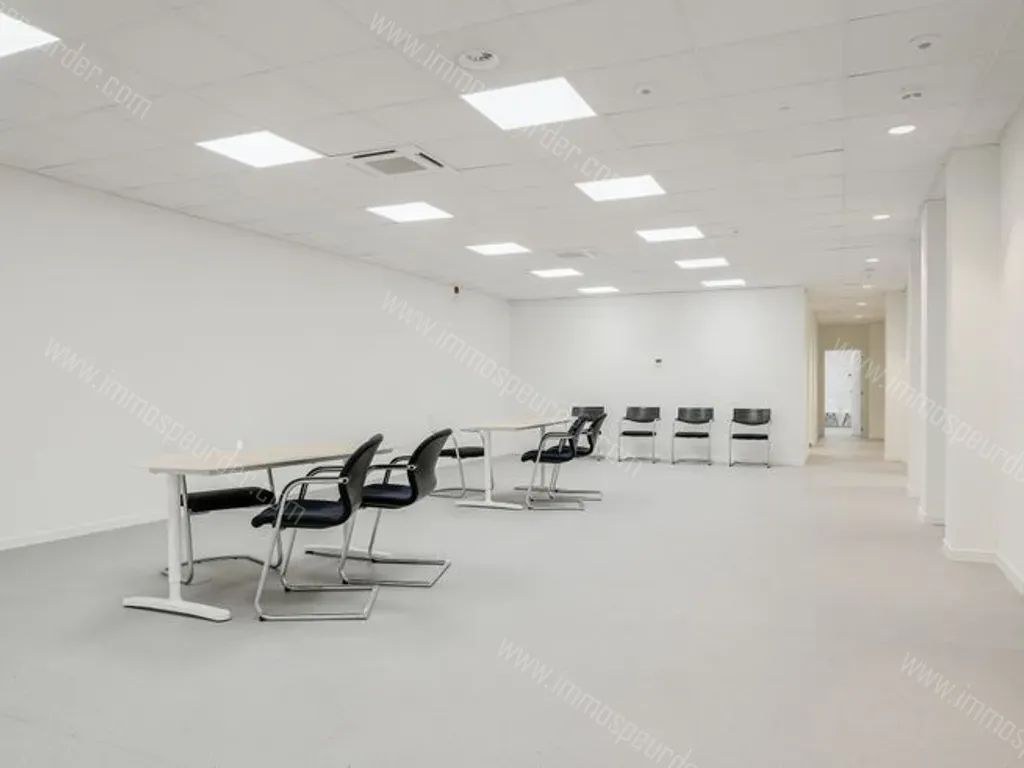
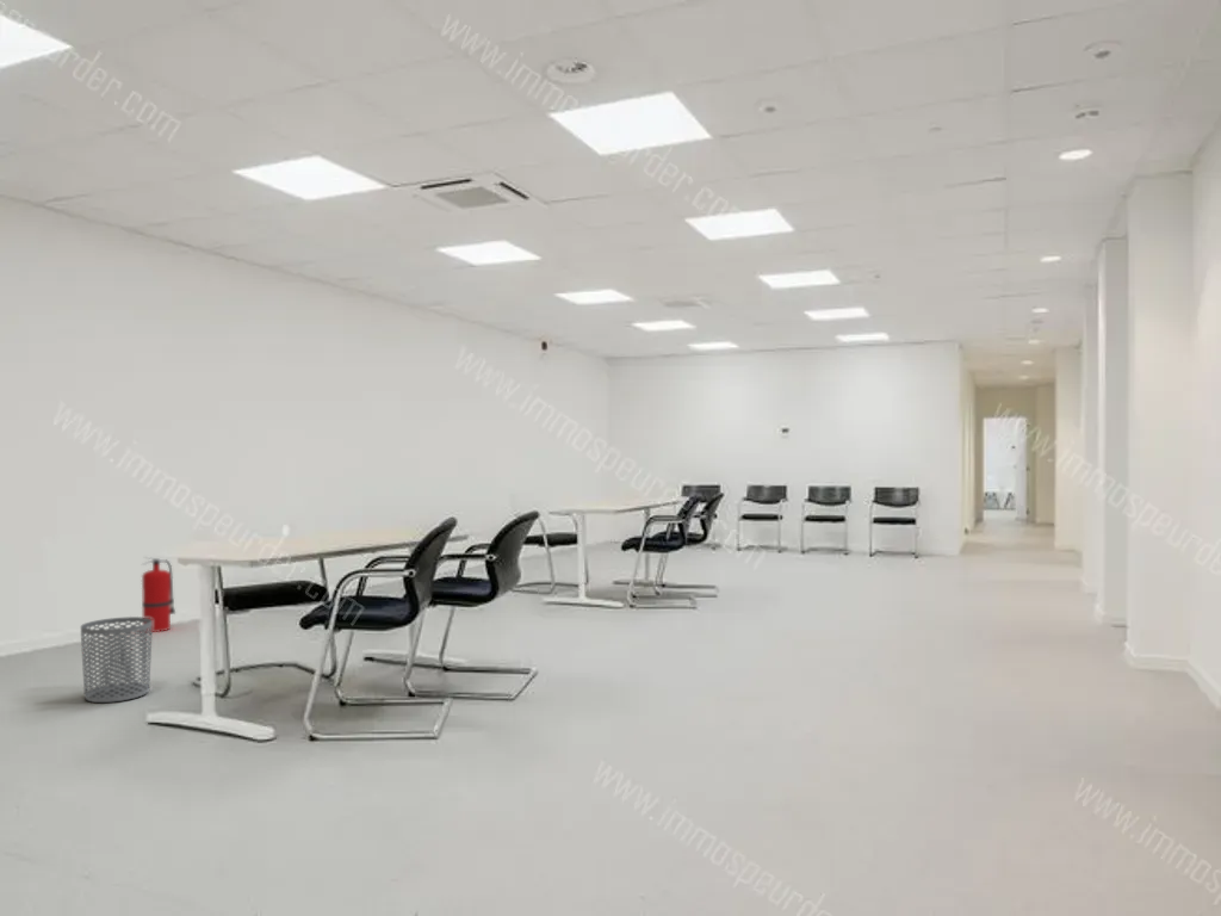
+ fire extinguisher (157, 592)
+ waste bin (117, 660)
